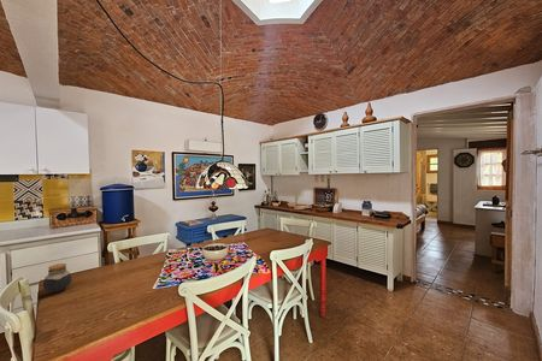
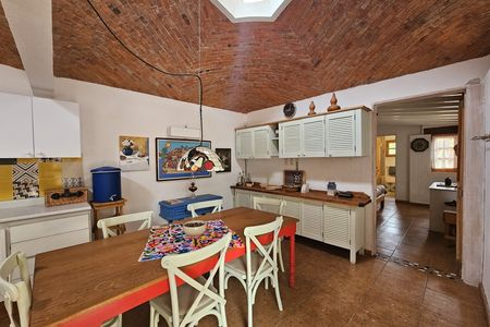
- jar (58, 277)
